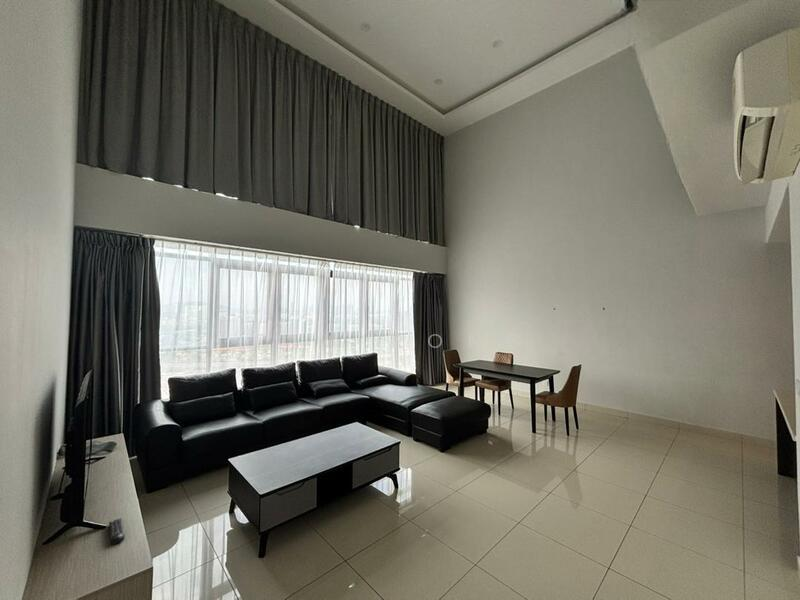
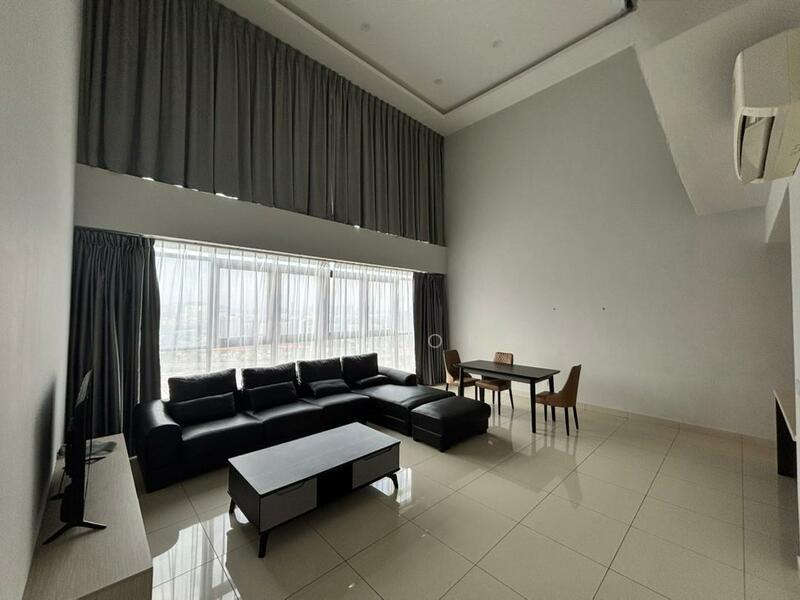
- remote control (116, 530)
